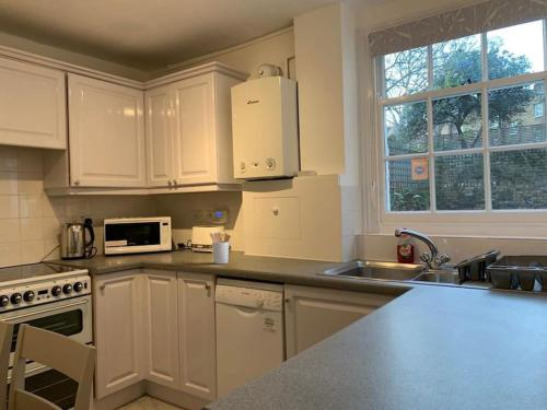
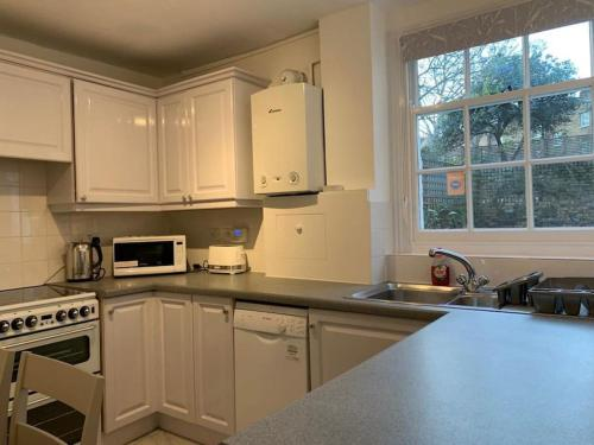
- utensil holder (219, 247)
